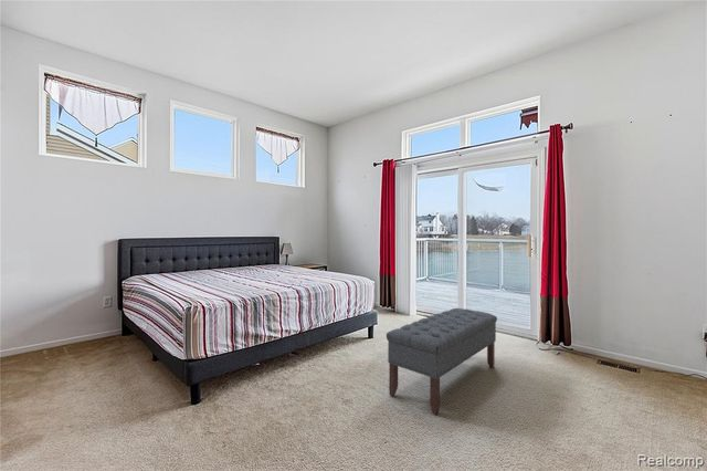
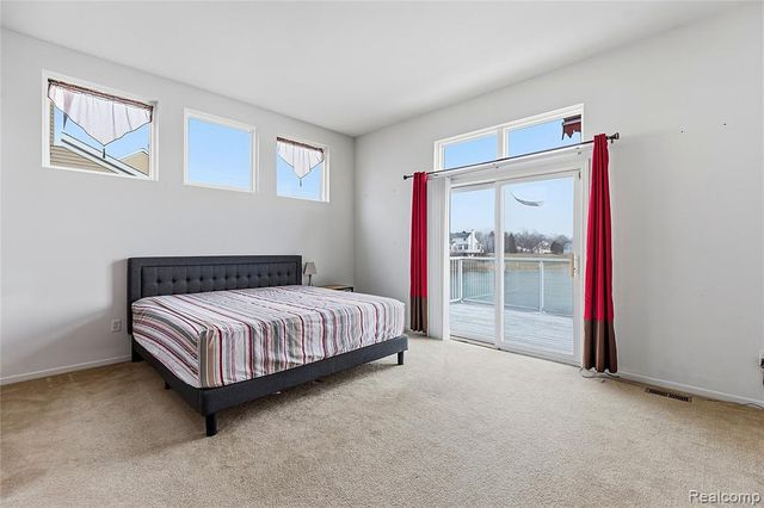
- bench (446, 349)
